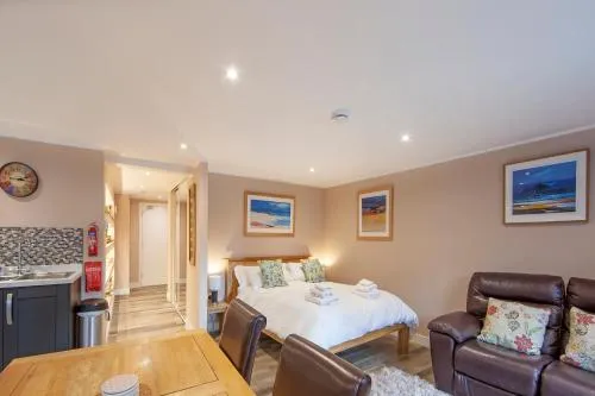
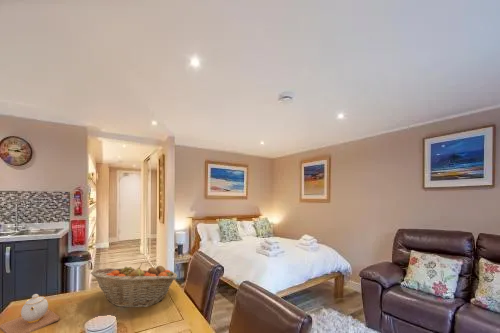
+ teapot (30, 309)
+ fruit basket (135, 280)
